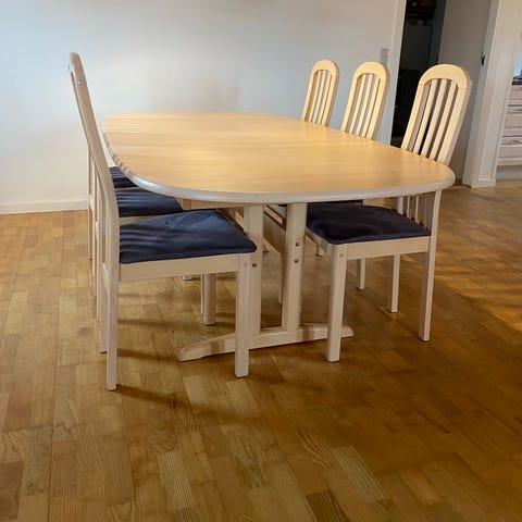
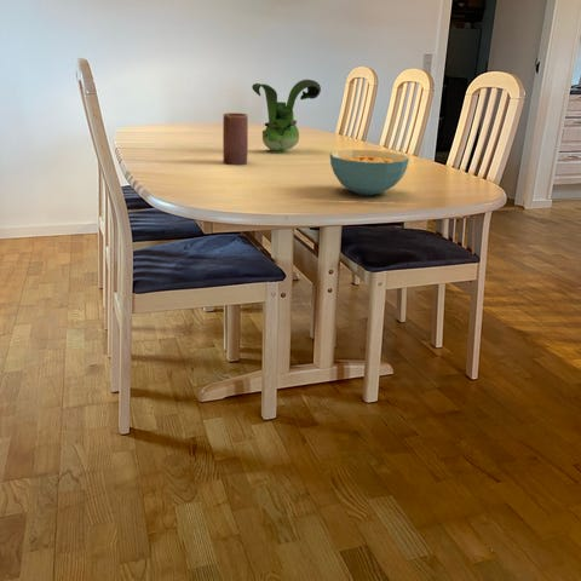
+ candle (235, 138)
+ toy figurine (286, 116)
+ cereal bowl (367, 174)
